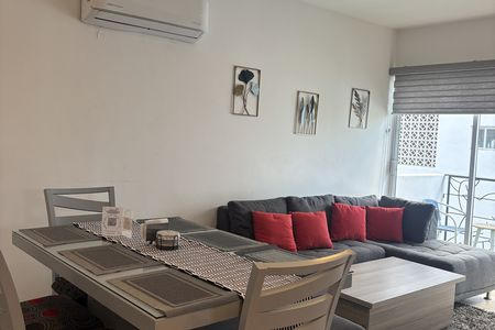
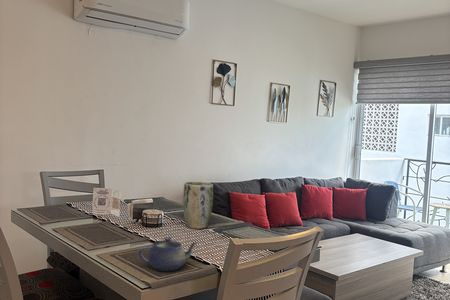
+ teapot (169, 252)
+ plant pot (197, 204)
